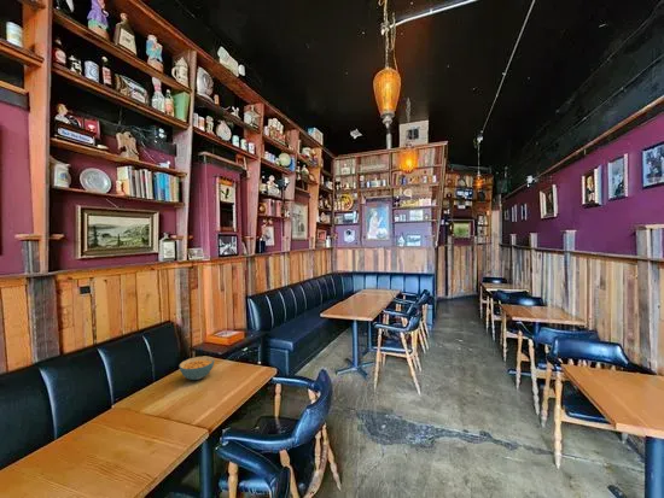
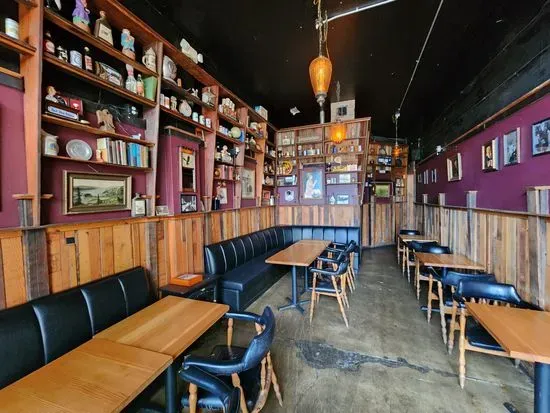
- cereal bowl (197, 369)
